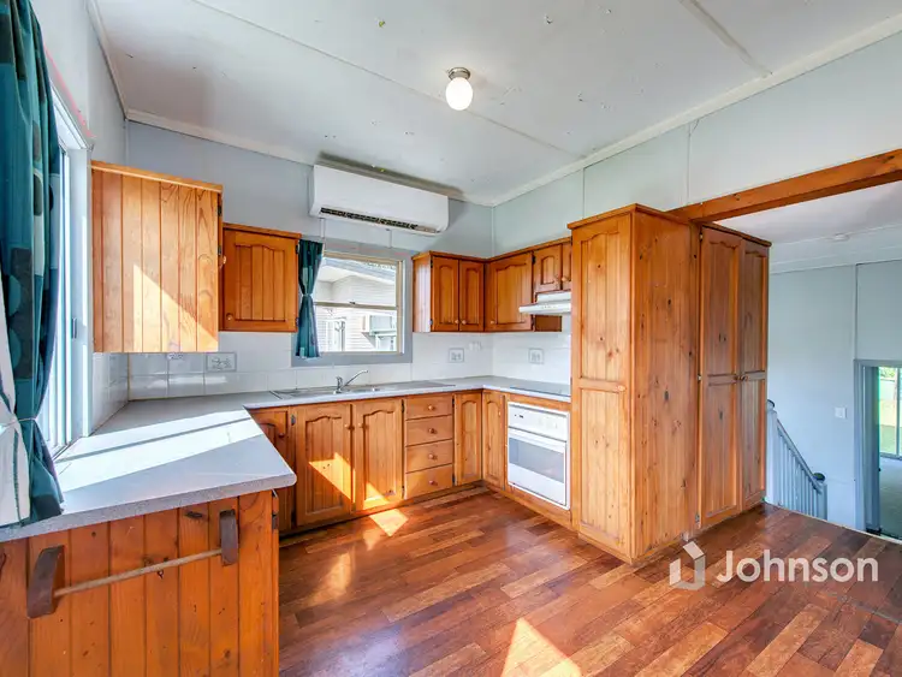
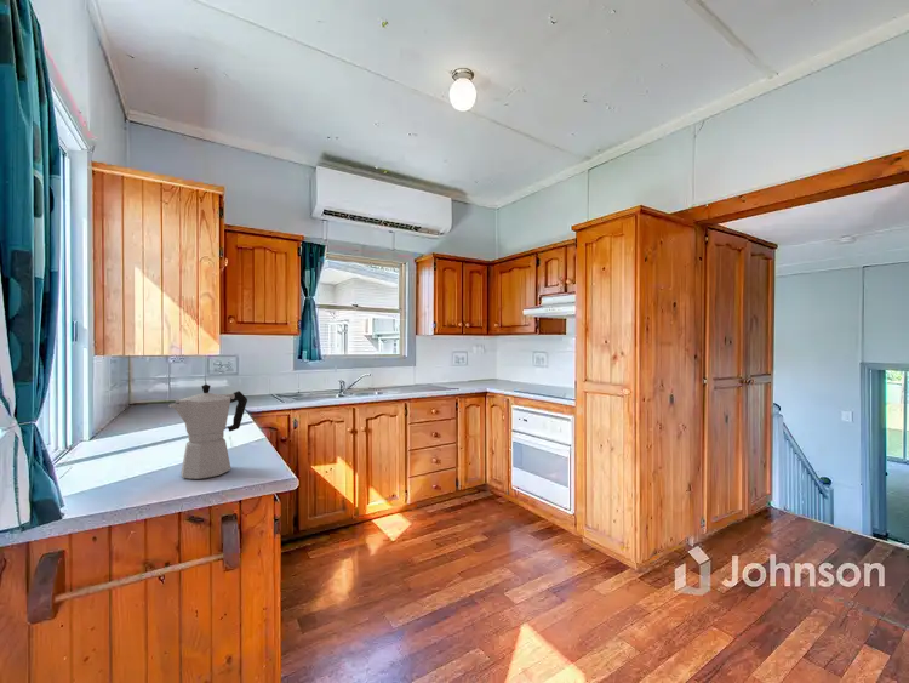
+ moka pot (211, 427)
